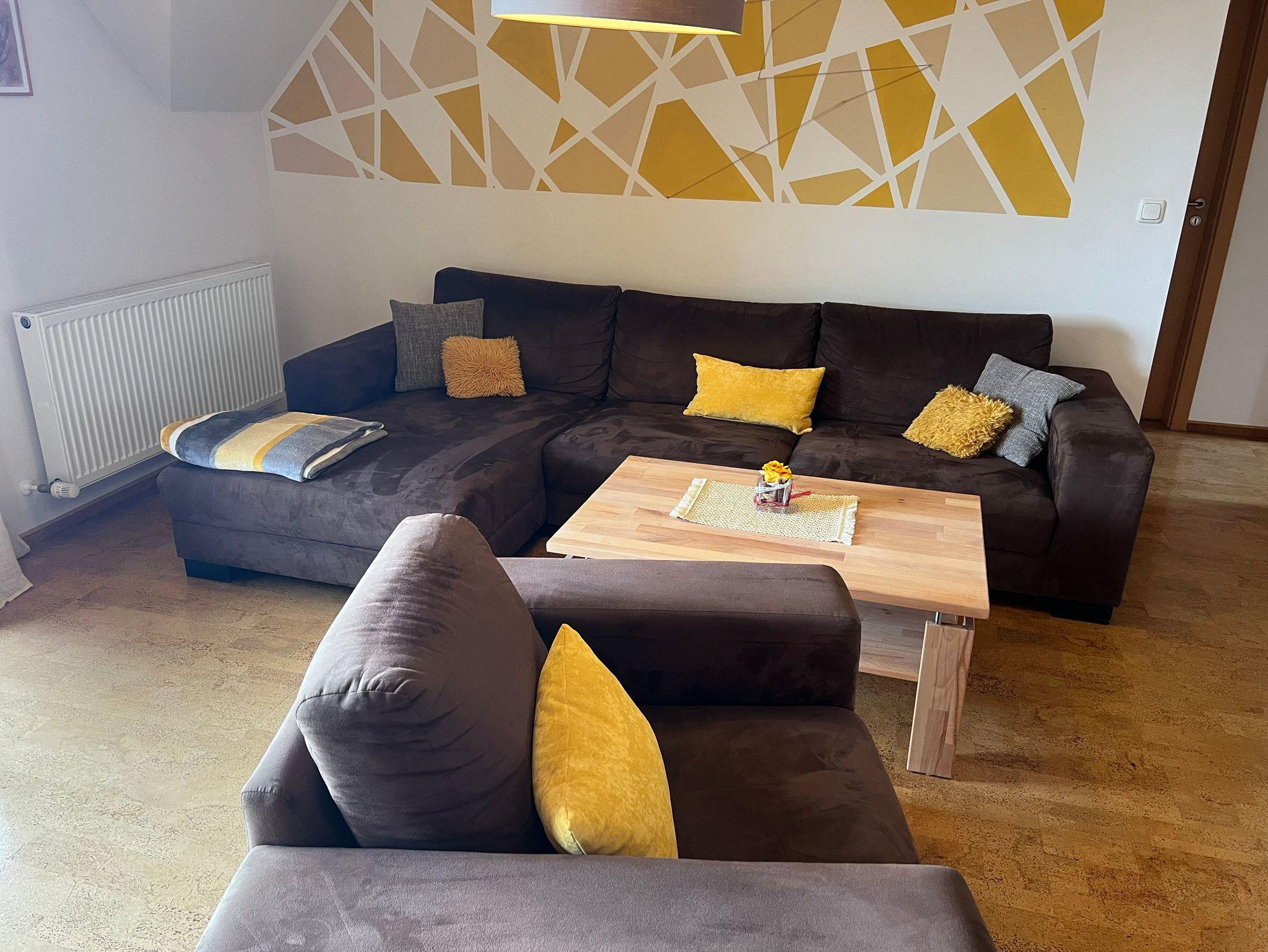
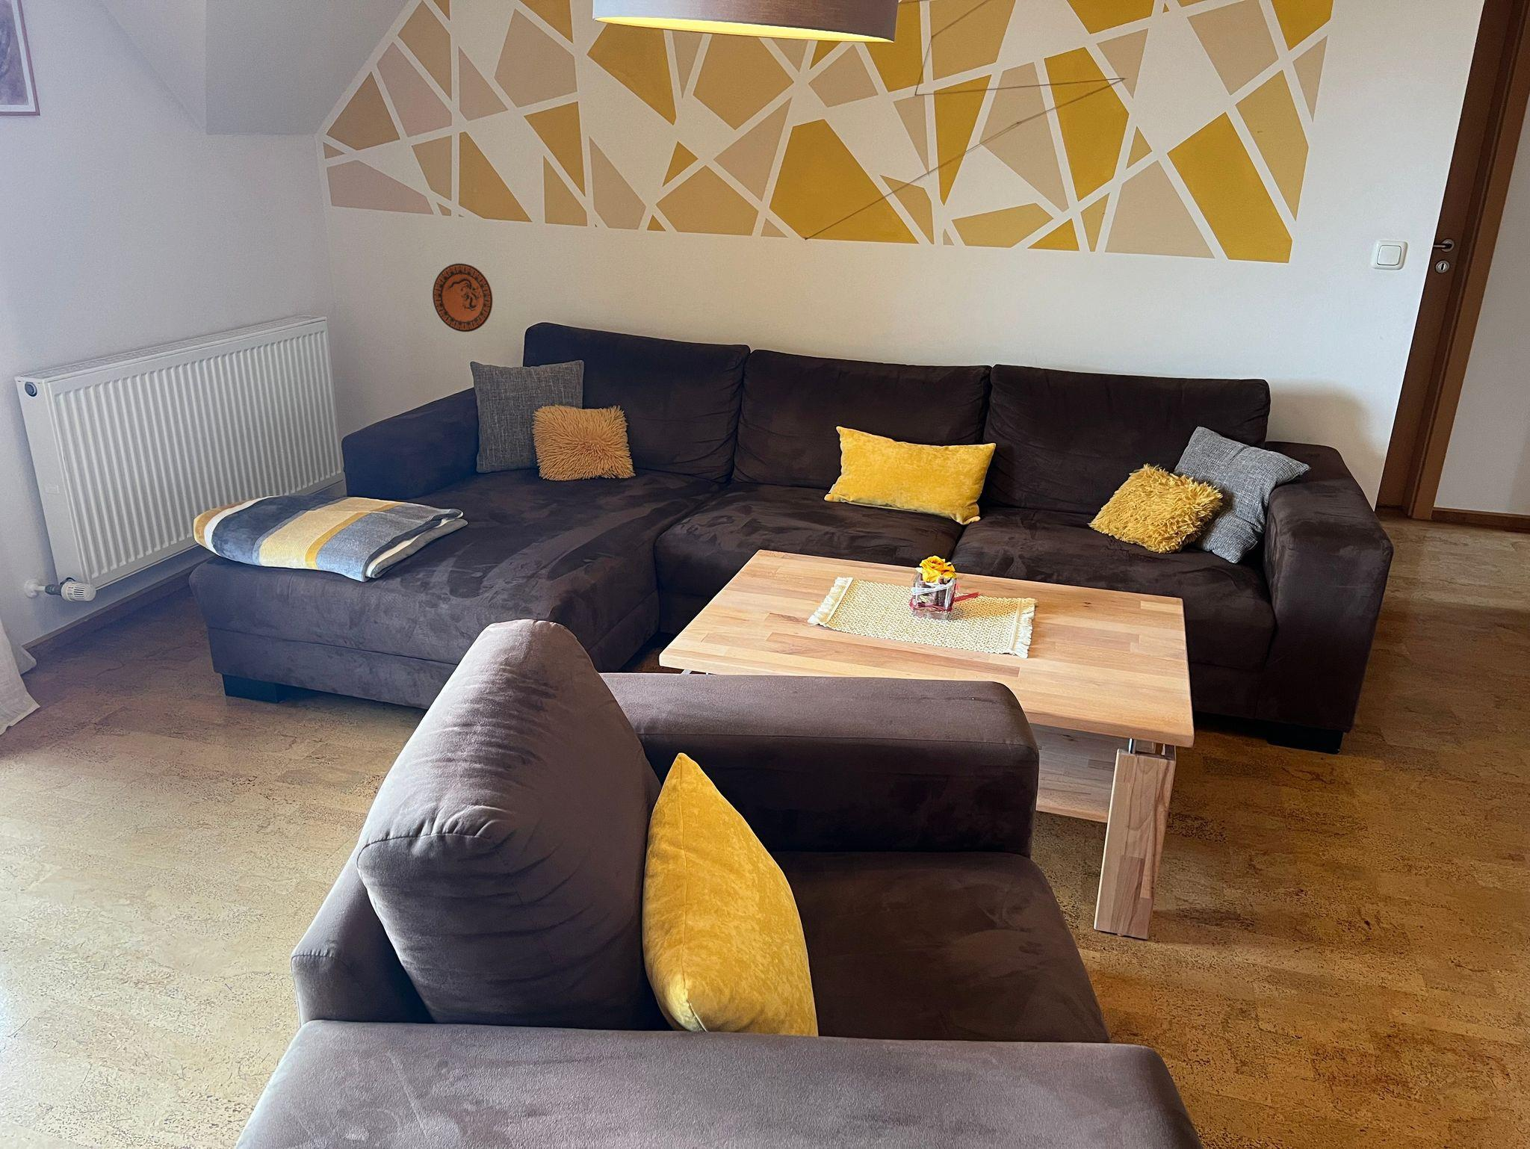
+ decorative plate (462, 297)
